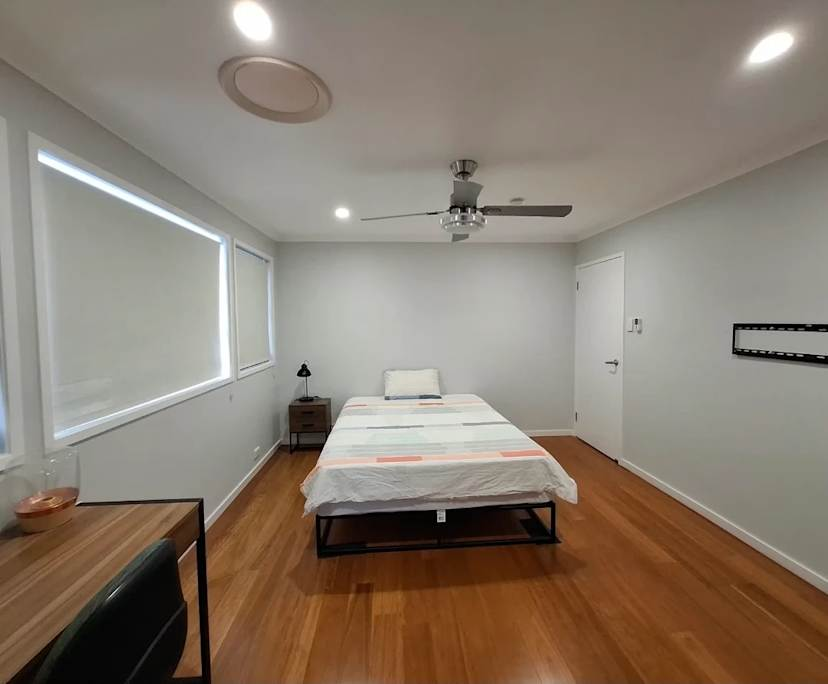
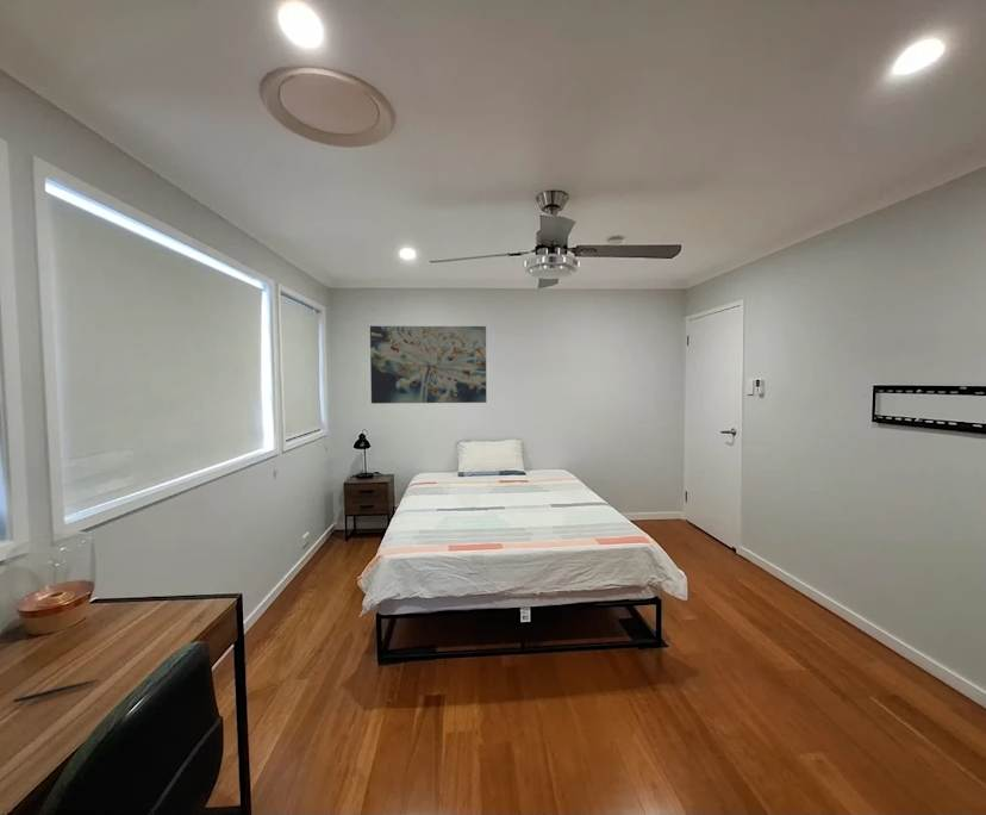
+ pen (58, 689)
+ wall art (429, 365)
